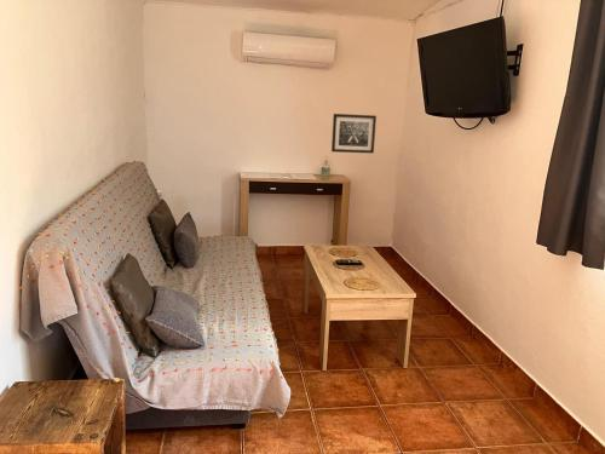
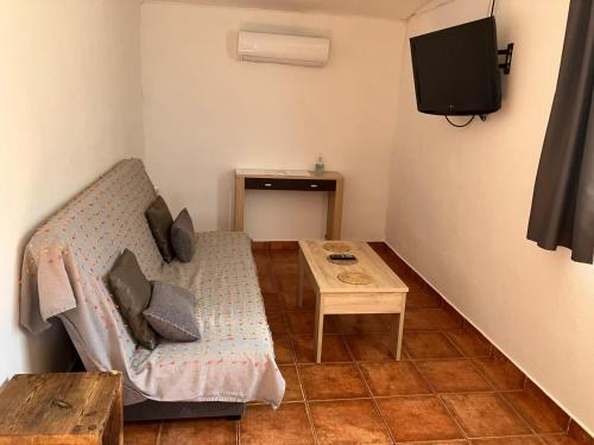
- wall art (353, 133)
